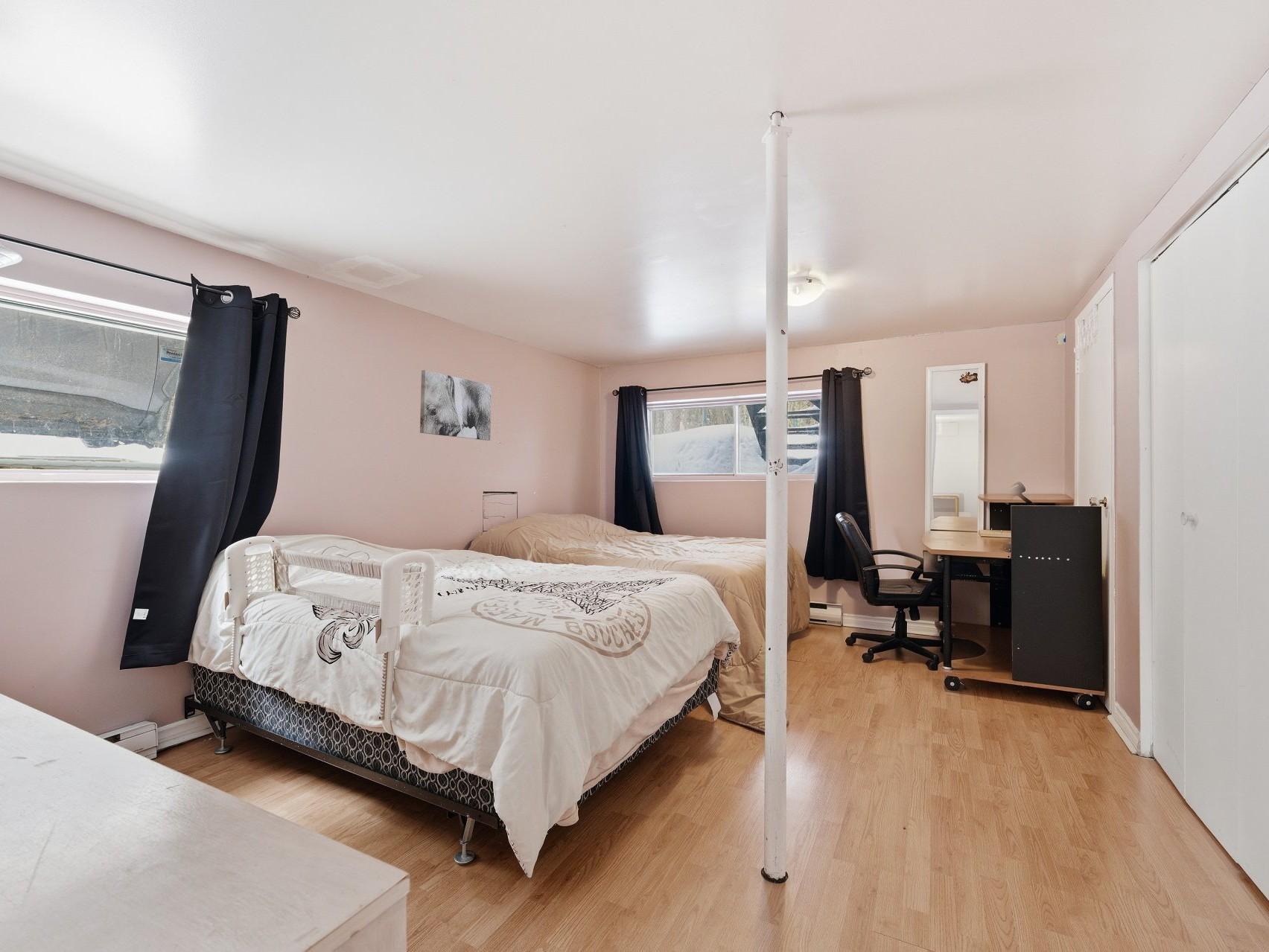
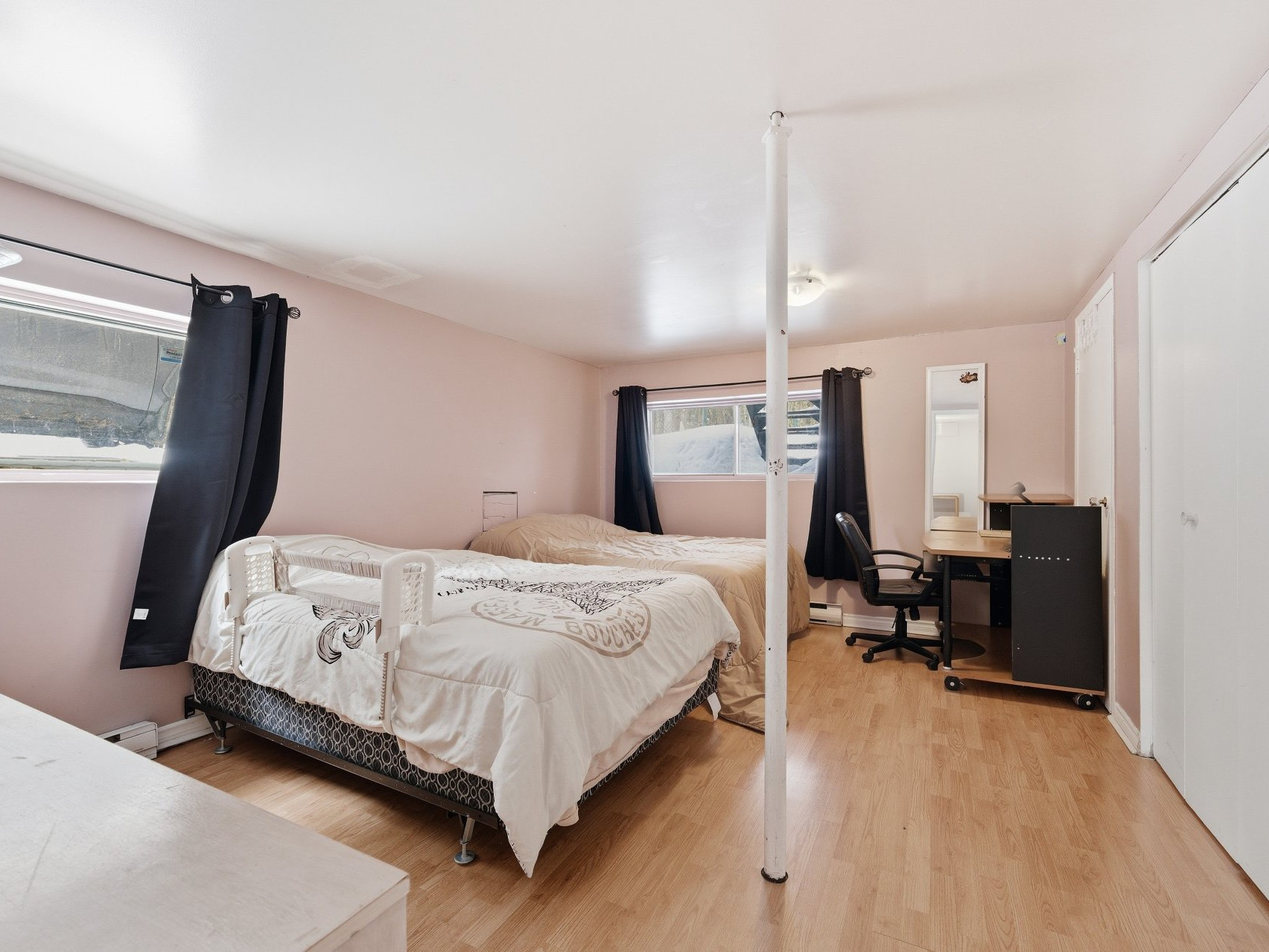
- wall art (458, 407)
